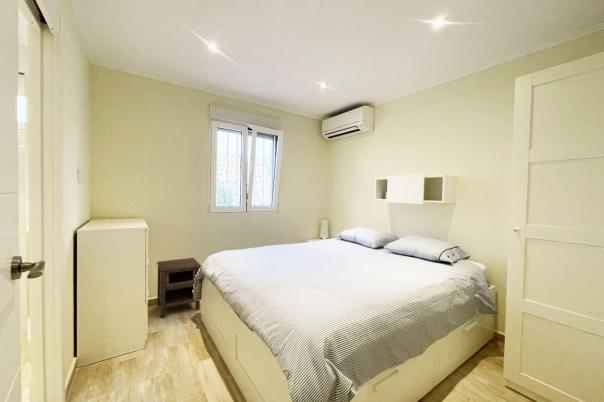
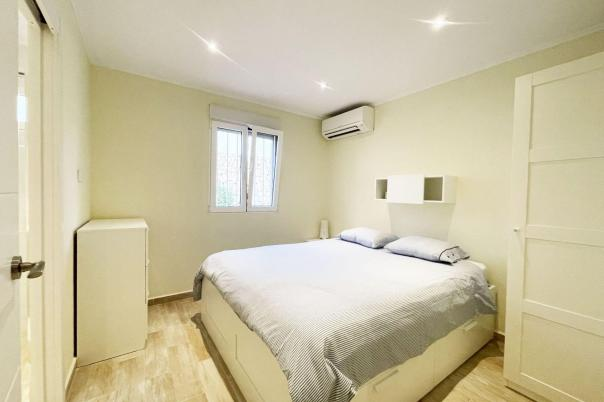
- nightstand (178, 285)
